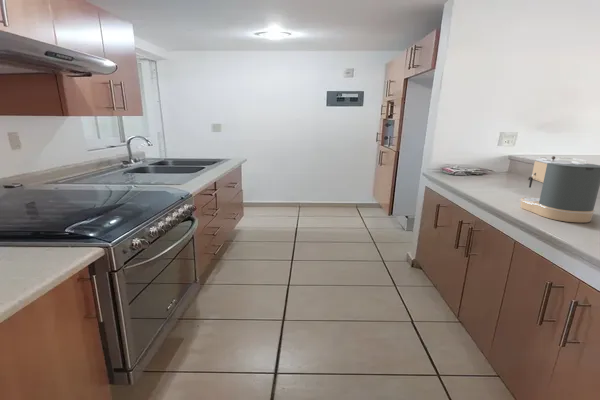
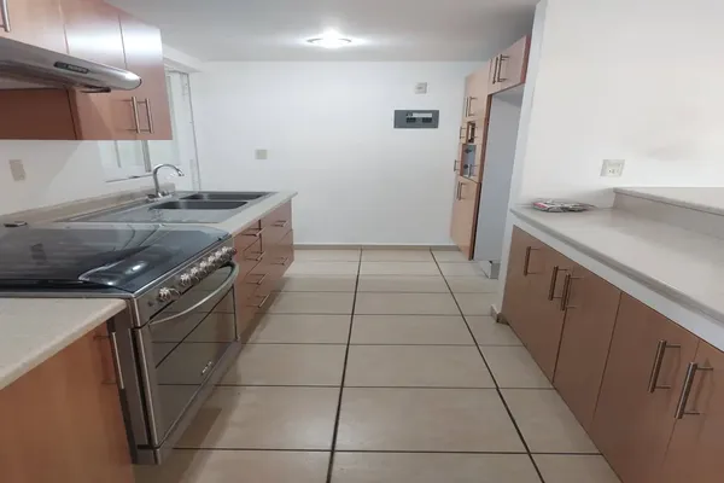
- coffee maker (555, 184)
